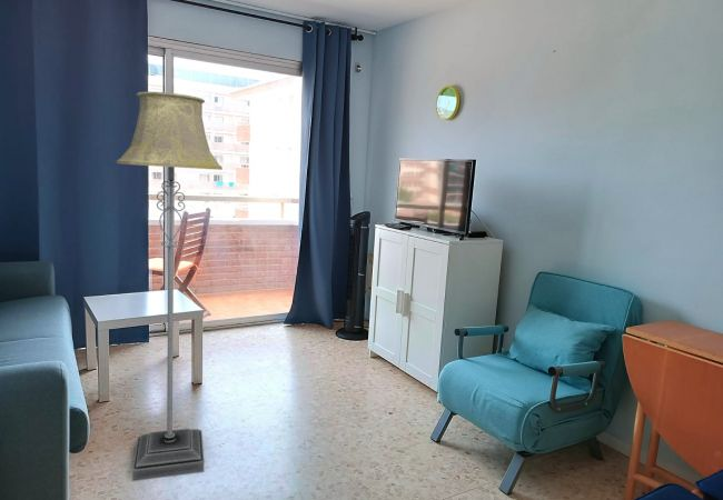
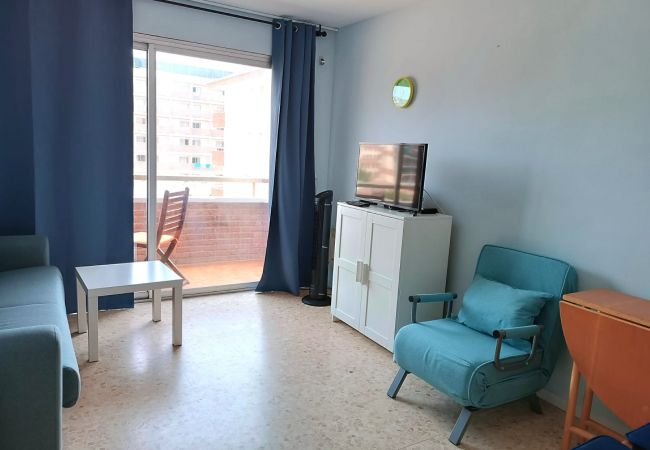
- floor lamp (170, 287)
